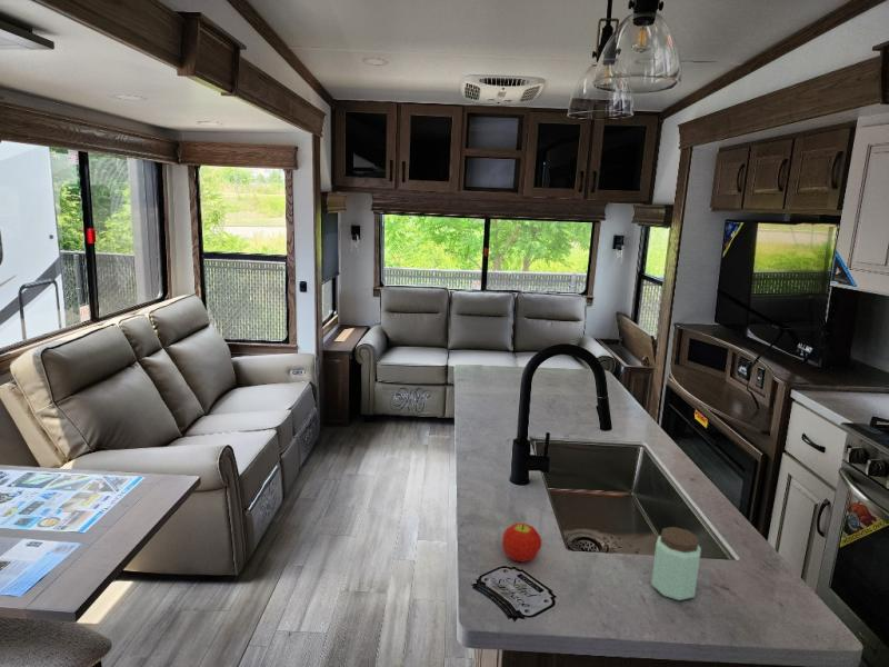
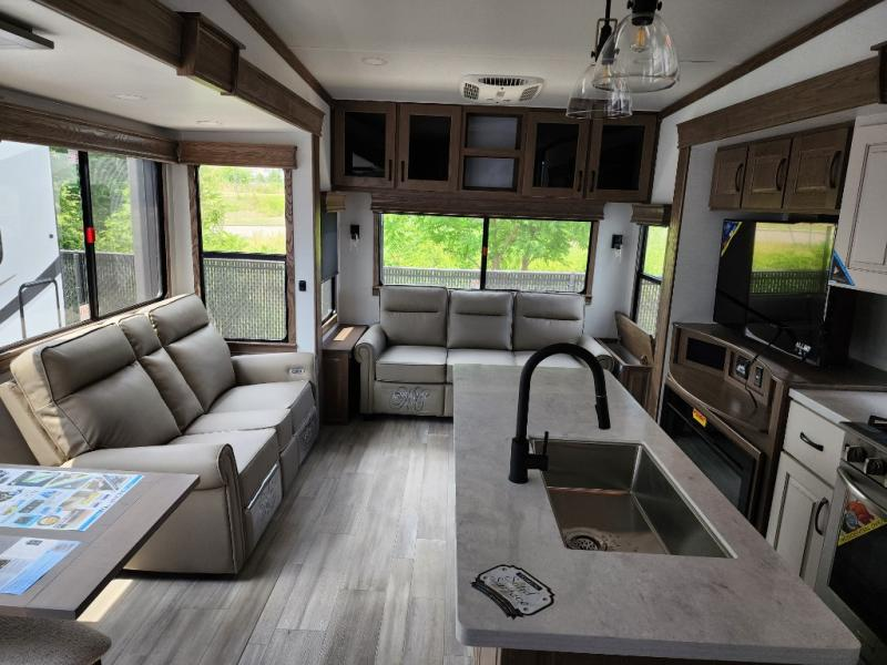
- peanut butter (676, 563)
- fruit (520, 540)
